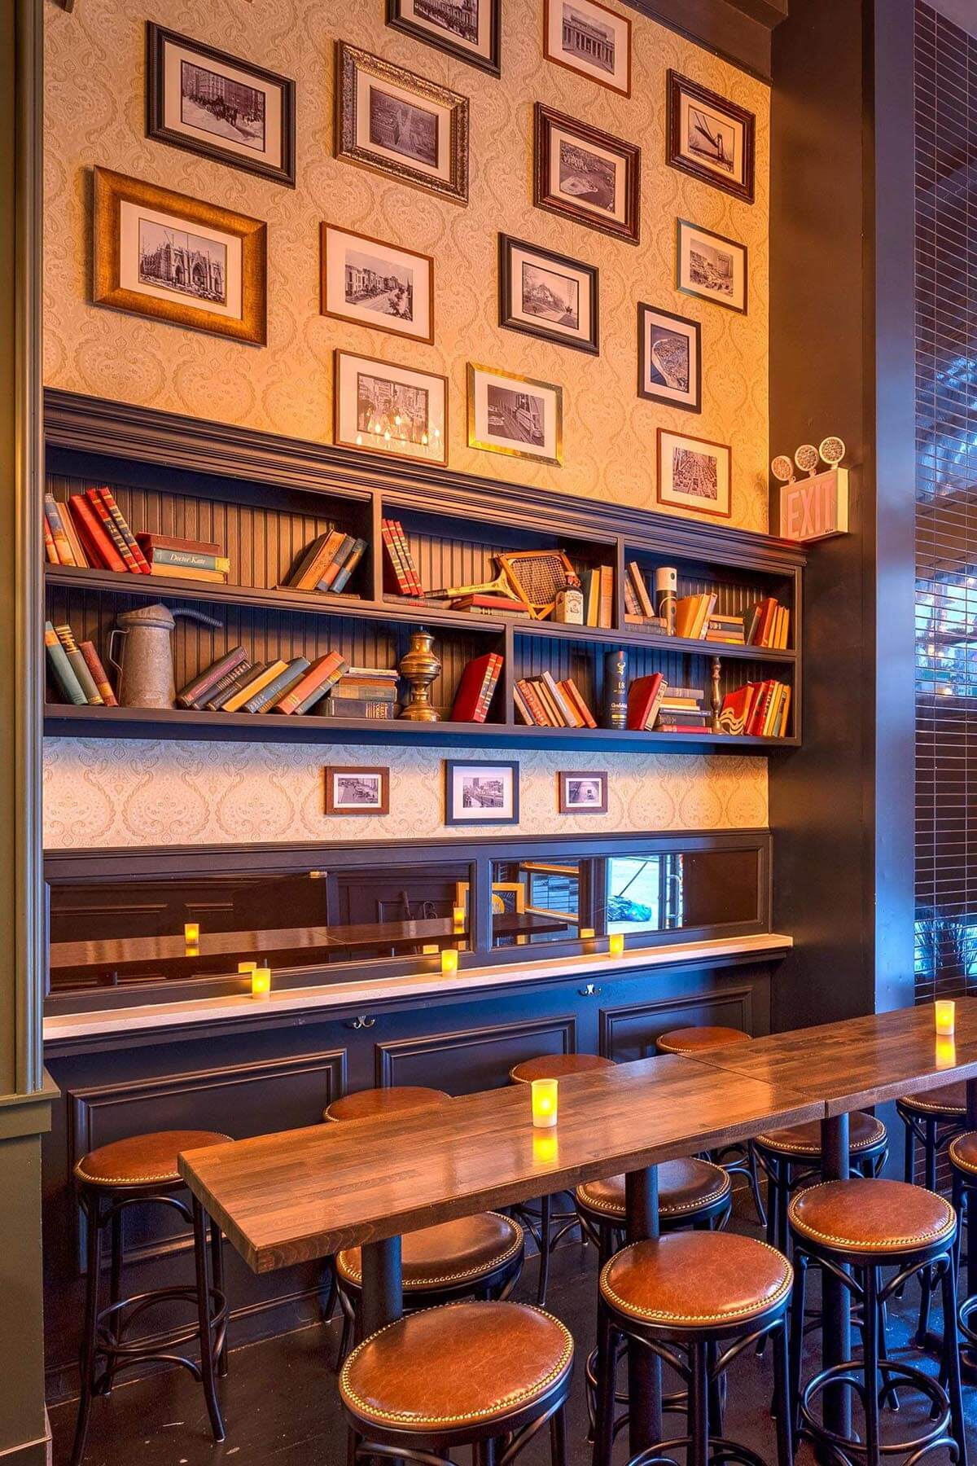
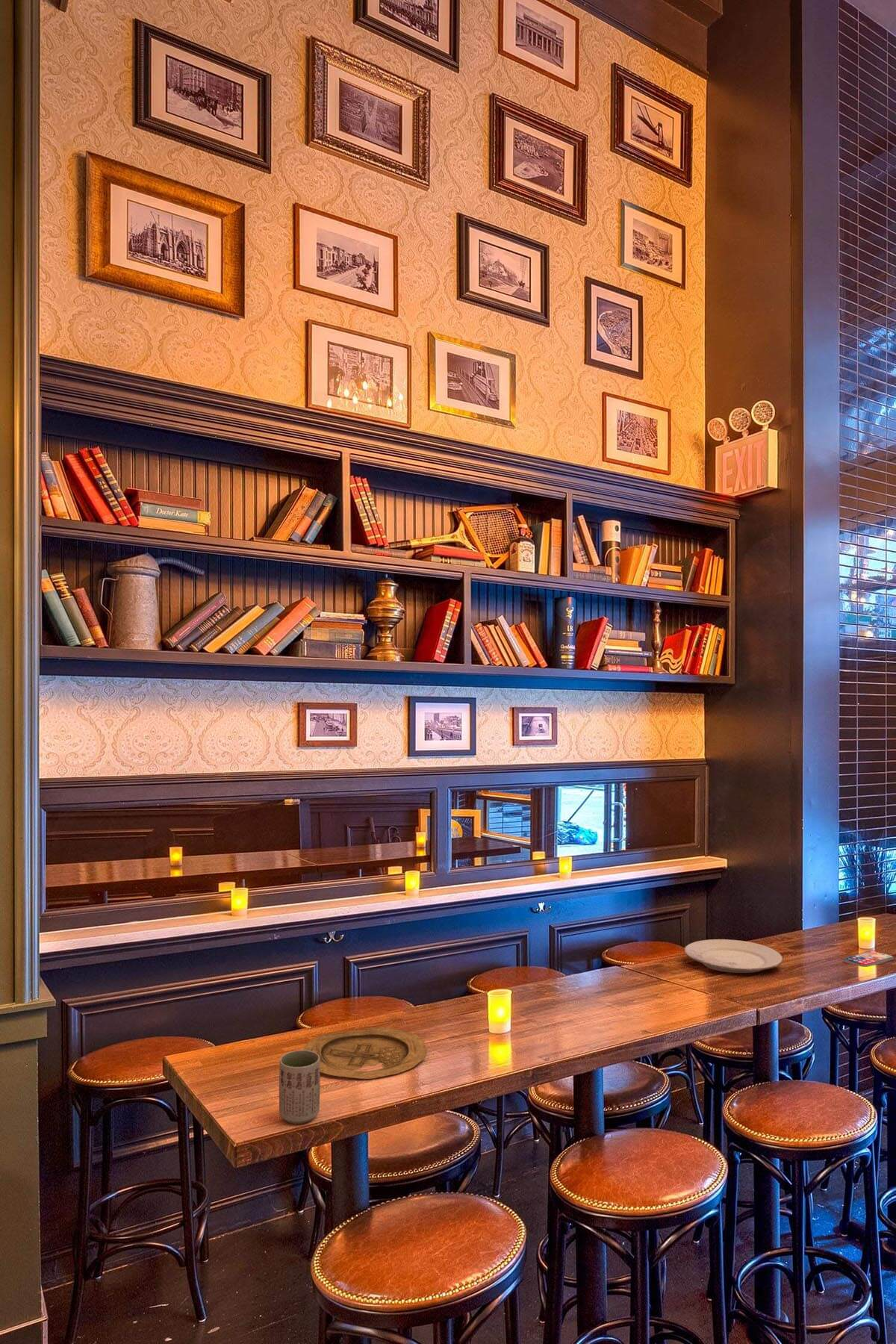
+ smartphone (868, 959)
+ plate (732, 958)
+ cup (299, 1087)
+ plate (364, 1052)
